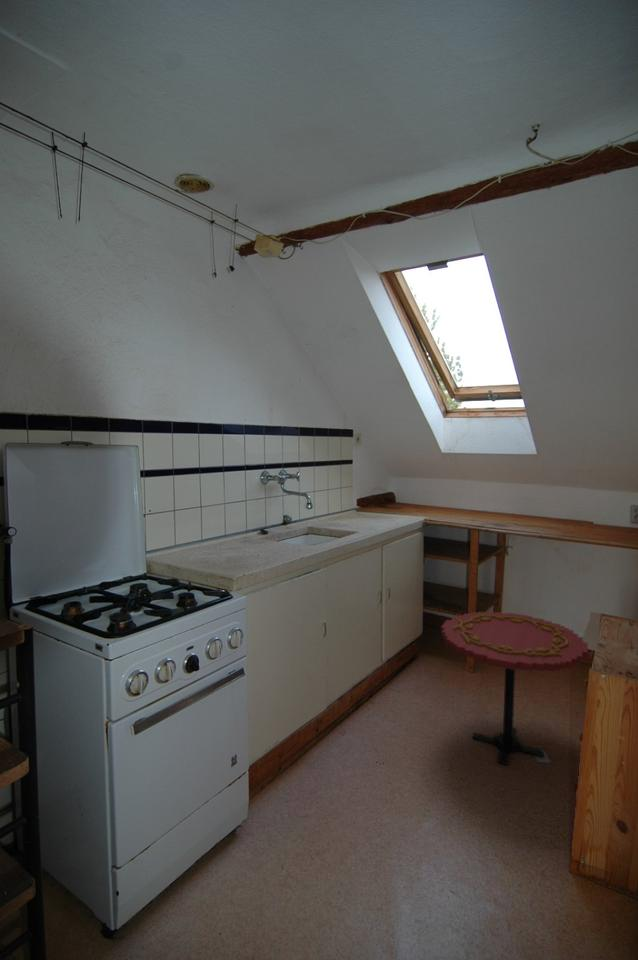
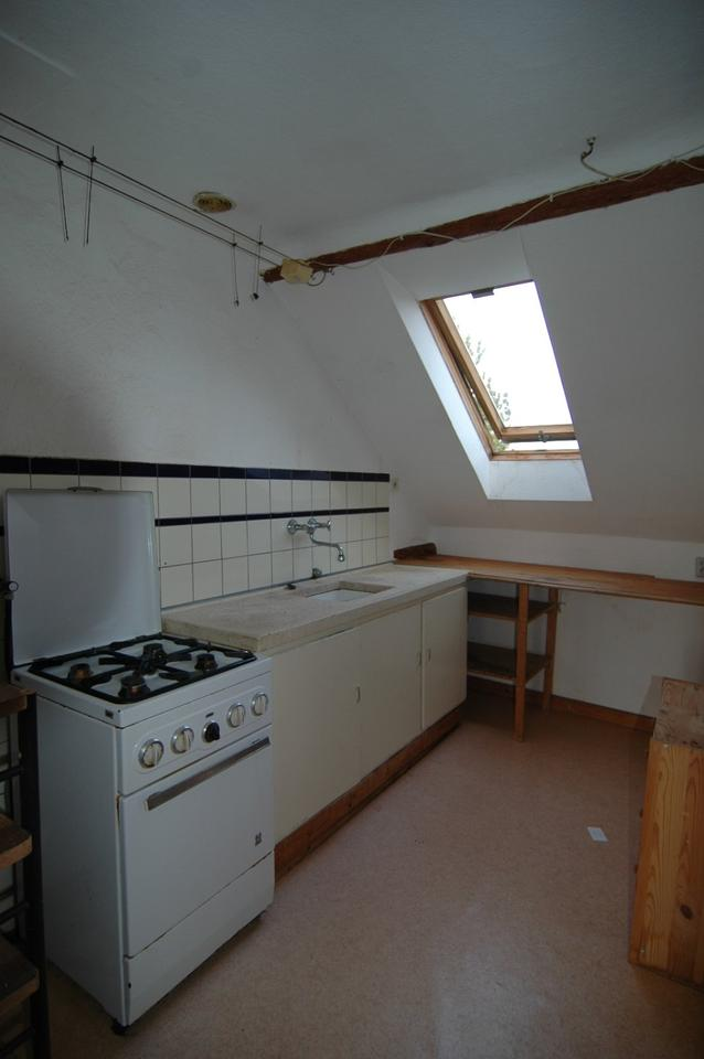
- side table (509, 689)
